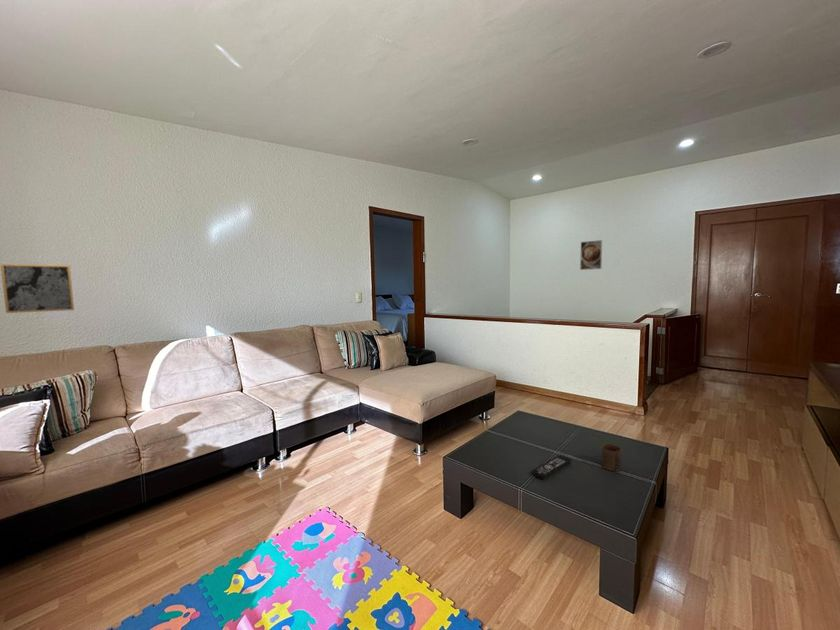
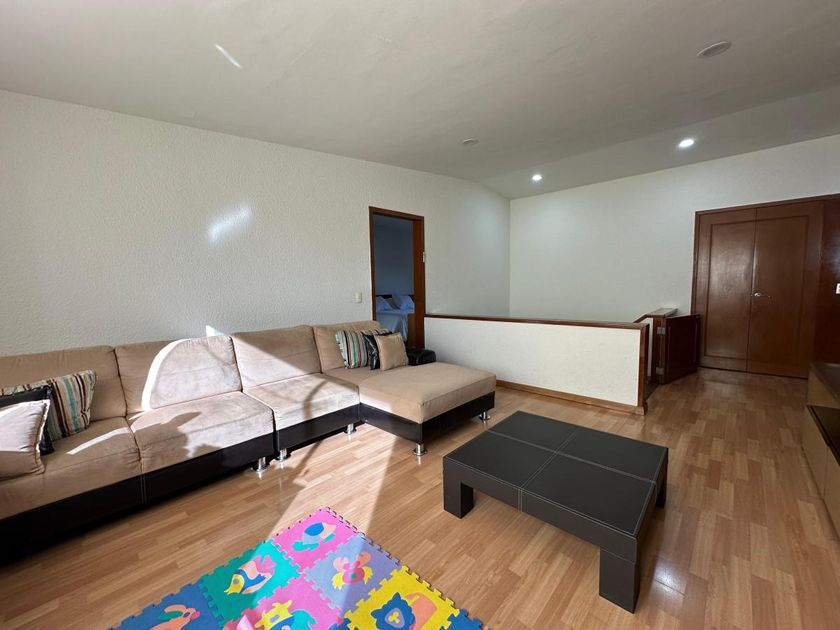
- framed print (591, 255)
- wall art (39, 288)
- cup (611, 457)
- remote control (552, 466)
